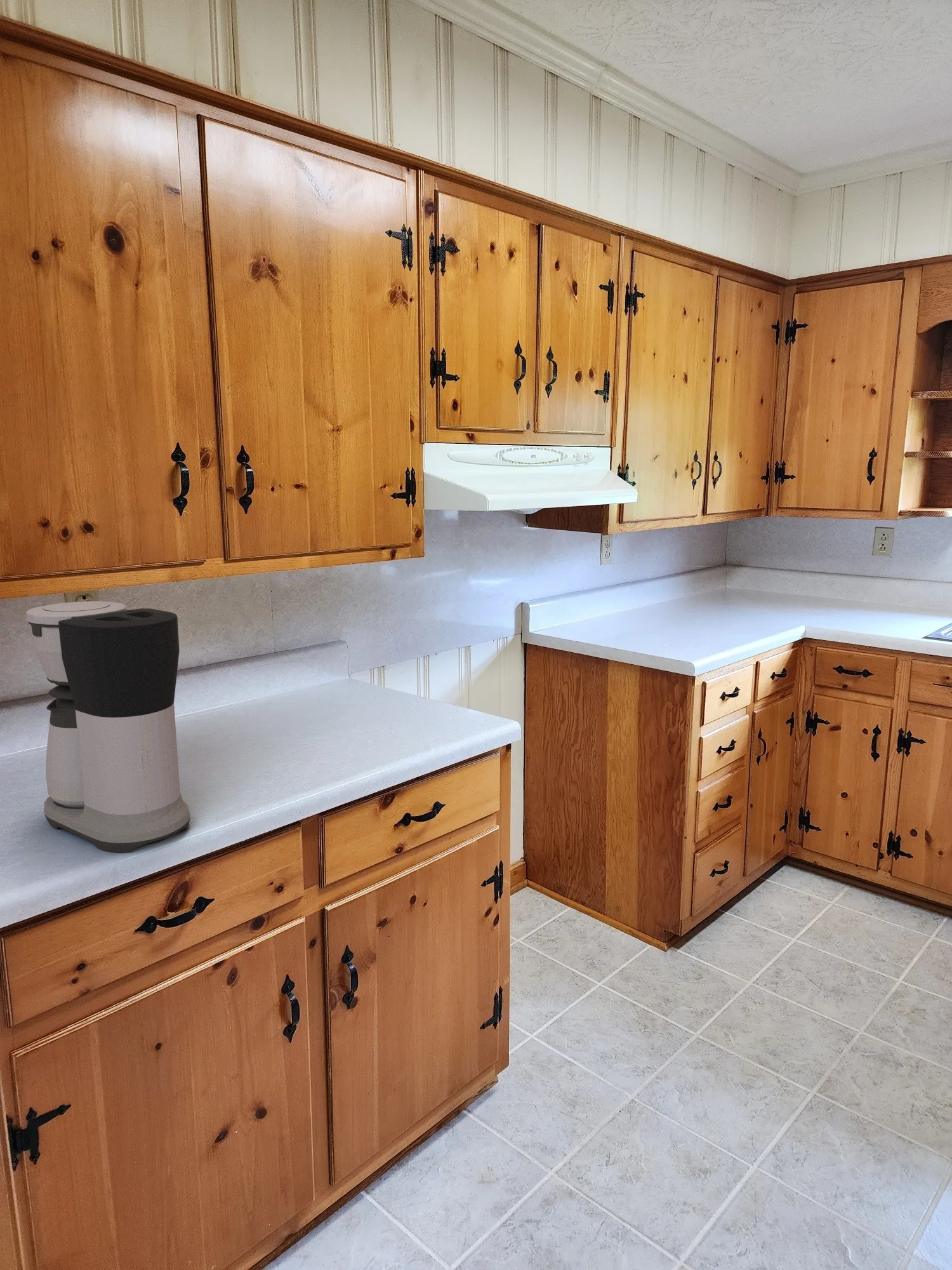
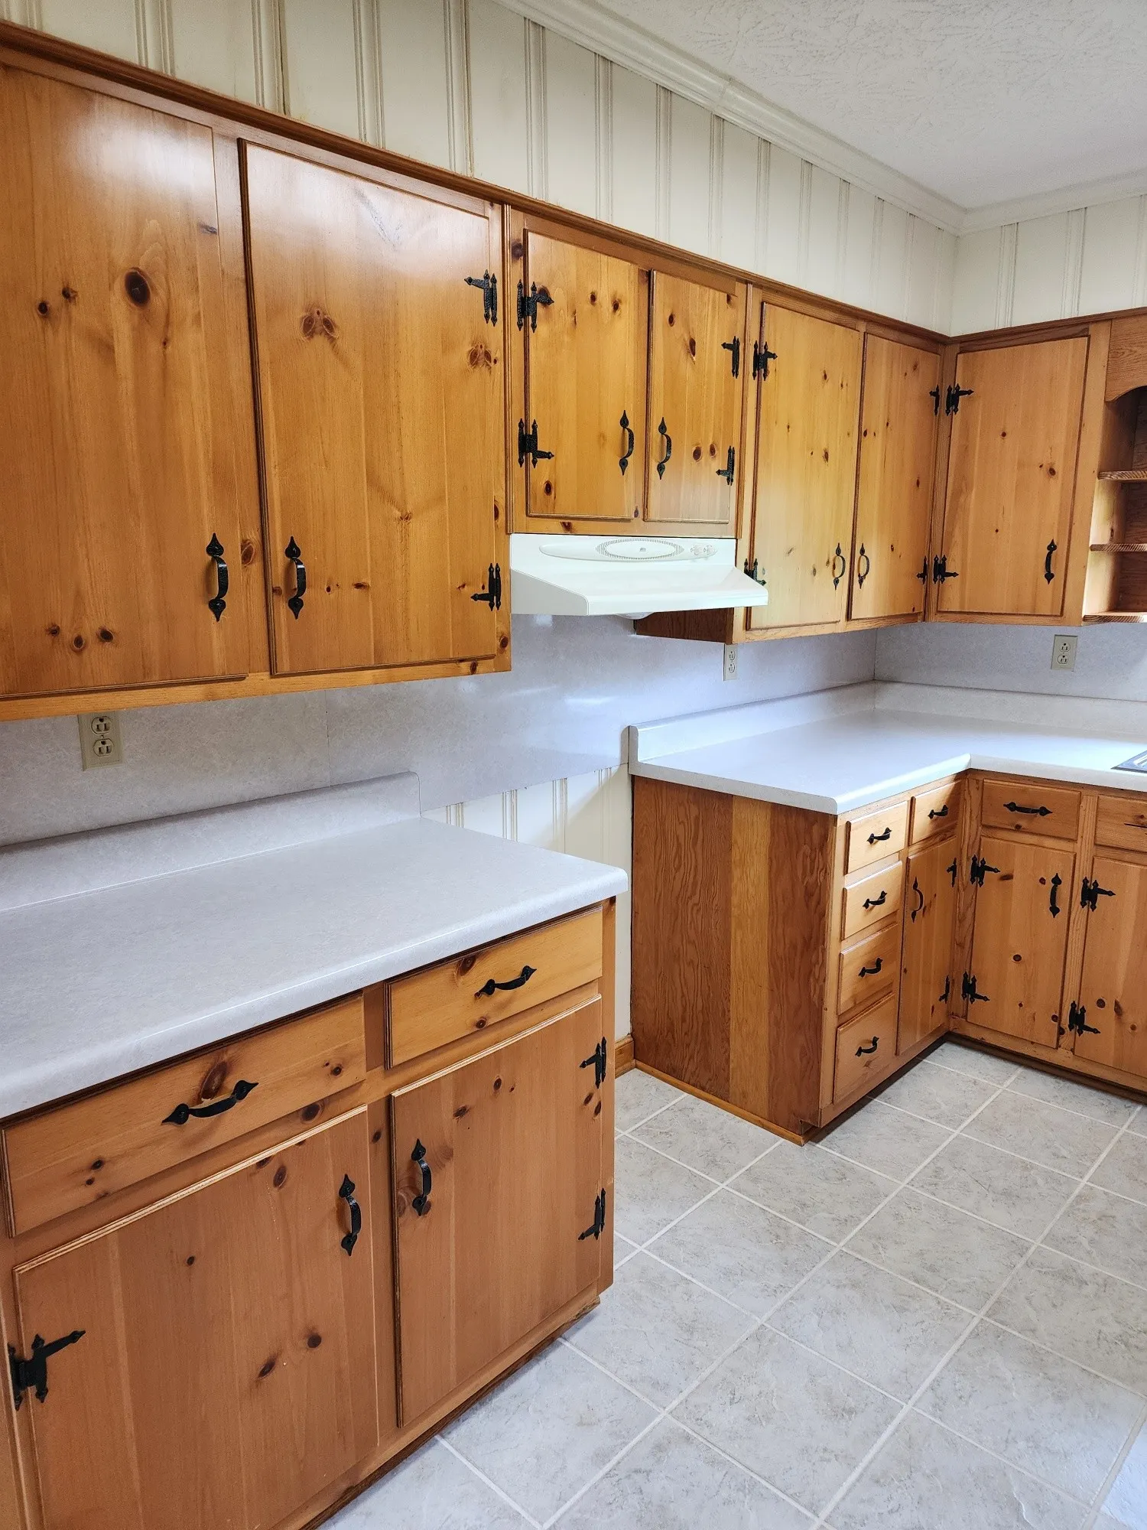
- coffee maker (121, 715)
